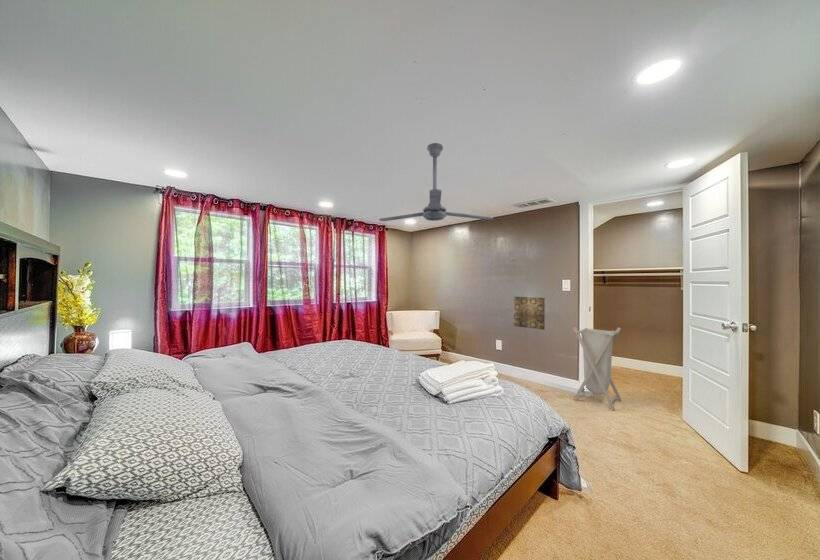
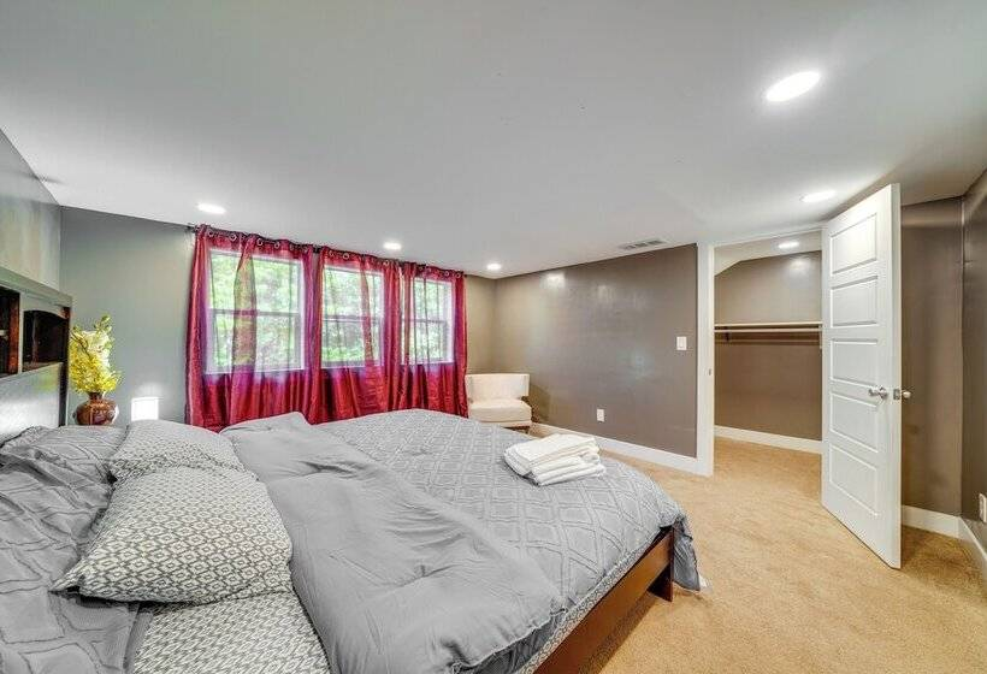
- ceiling fan (435, 176)
- laundry hamper (597, 363)
- wall art (528, 312)
